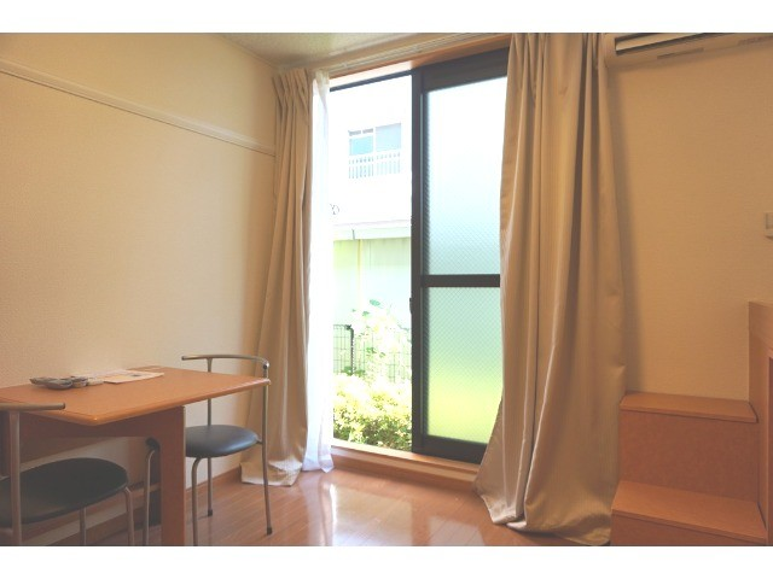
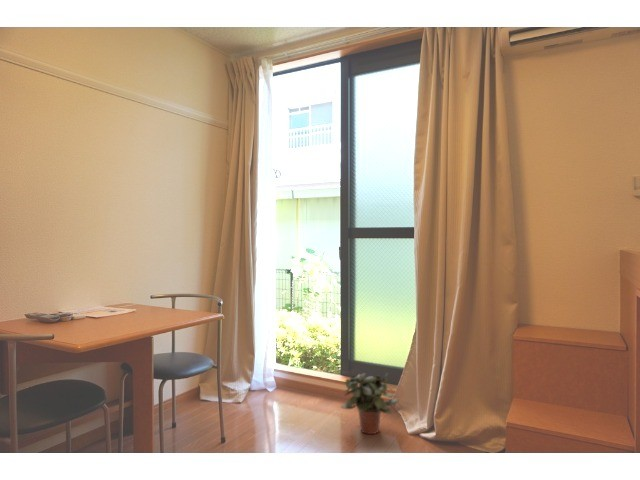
+ potted plant (370, 400)
